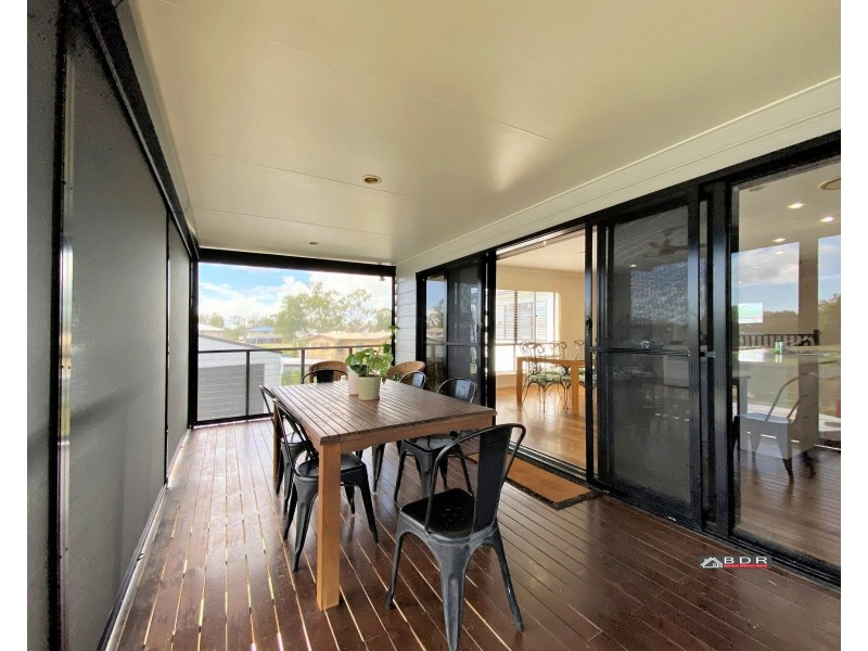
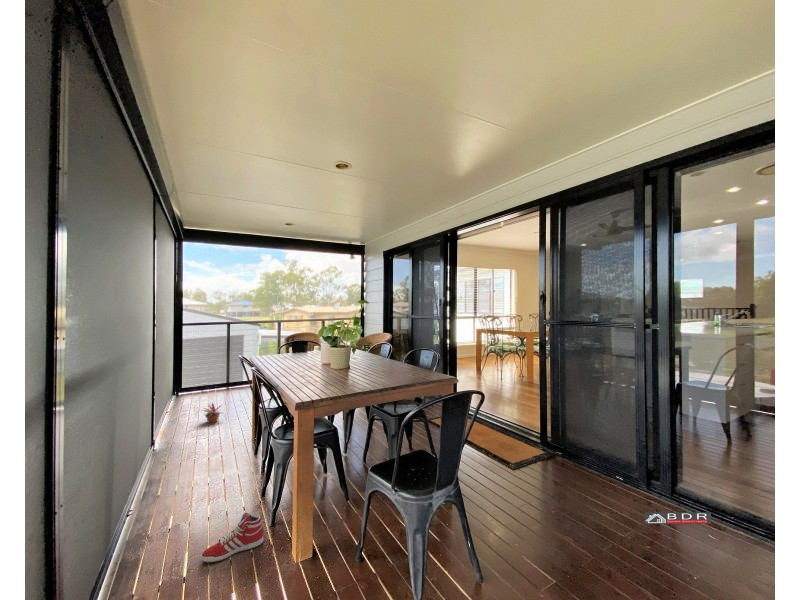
+ sneaker (233, 535)
+ potted plant (212, 412)
